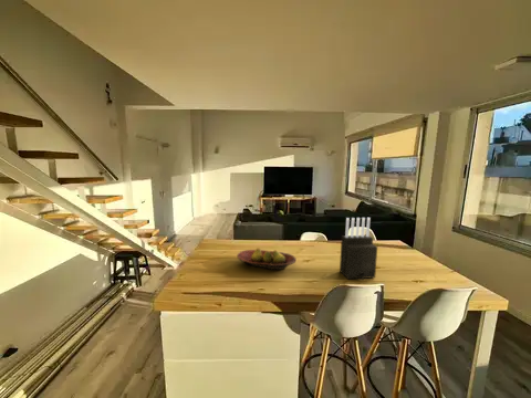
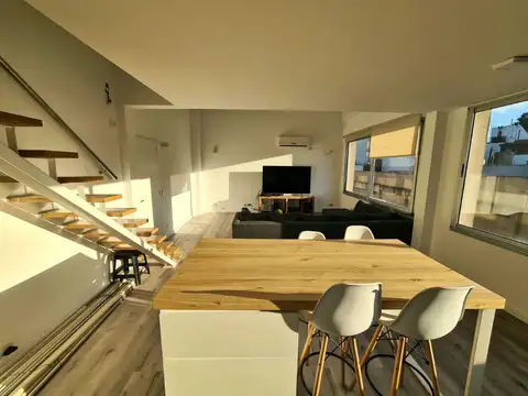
- fruit bowl (266, 256)
- knife block (360, 248)
